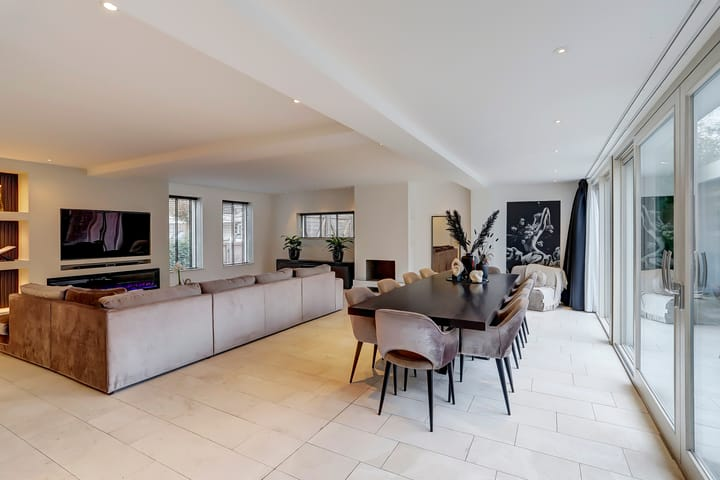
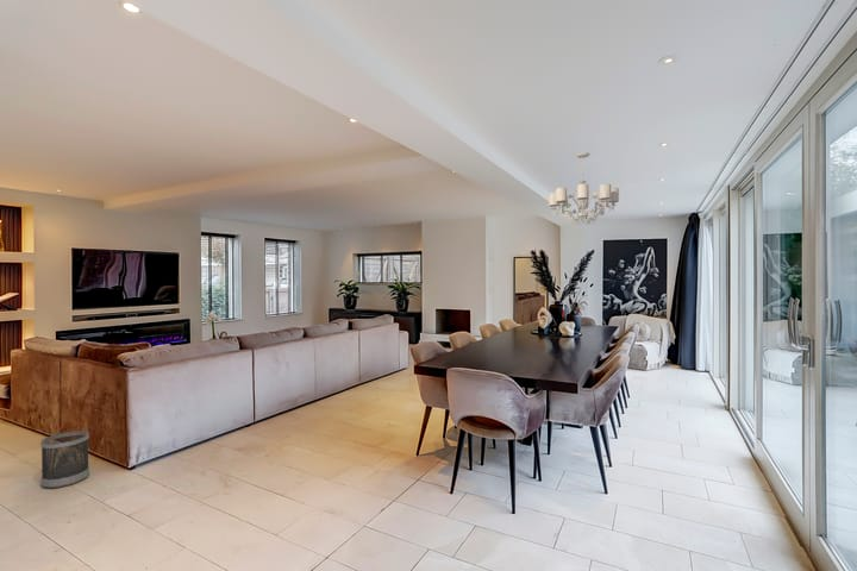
+ chandelier (582, 189)
+ wastebasket (65, 458)
